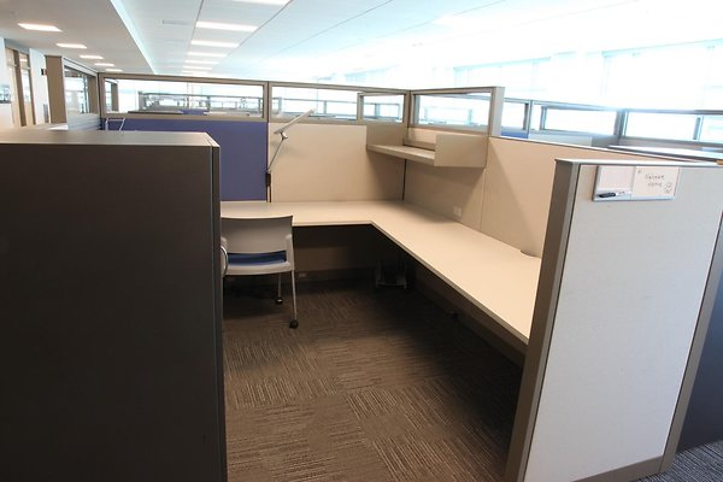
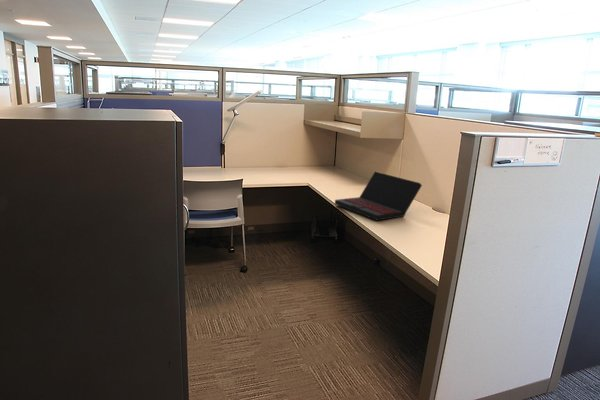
+ laptop (377, 193)
